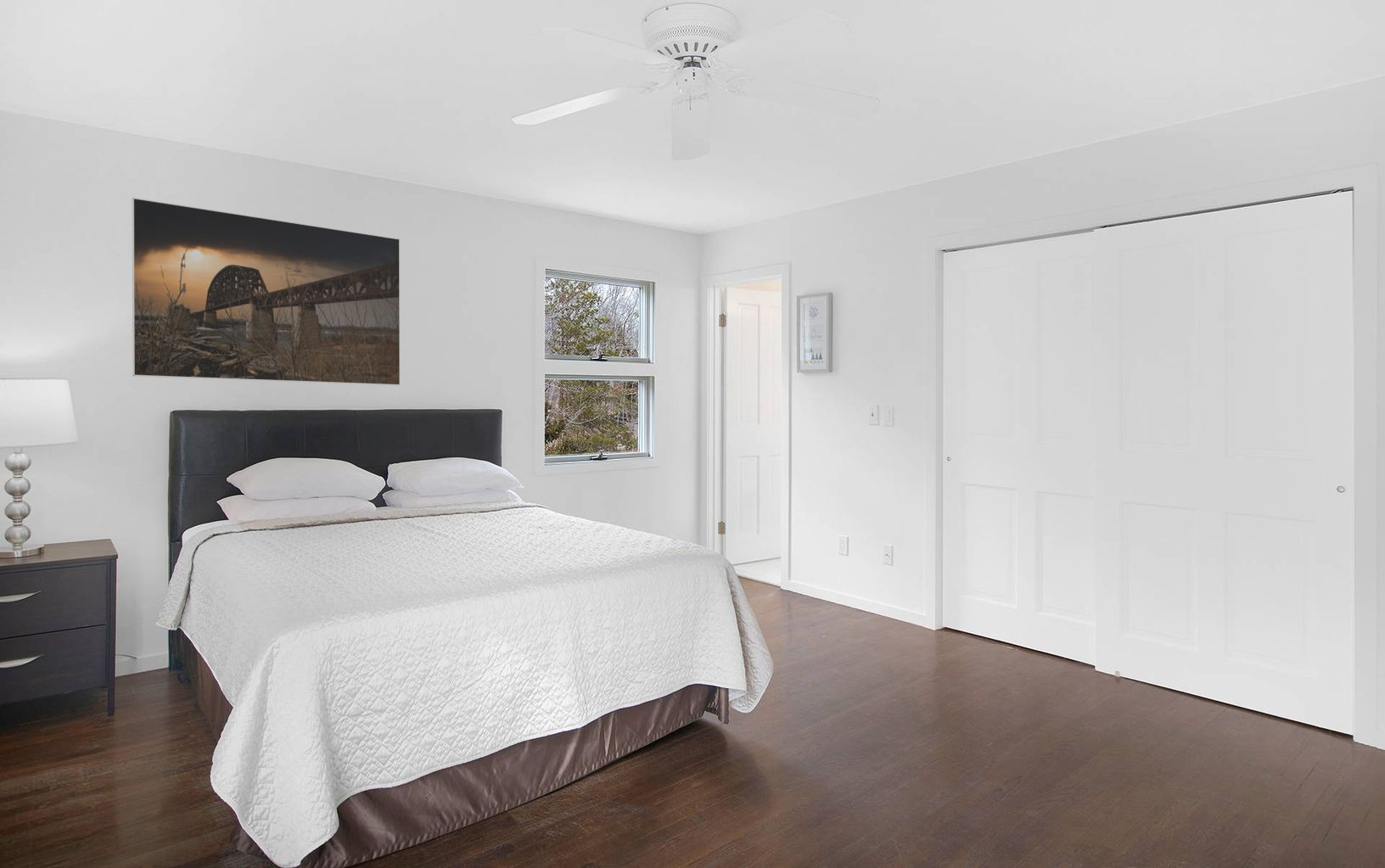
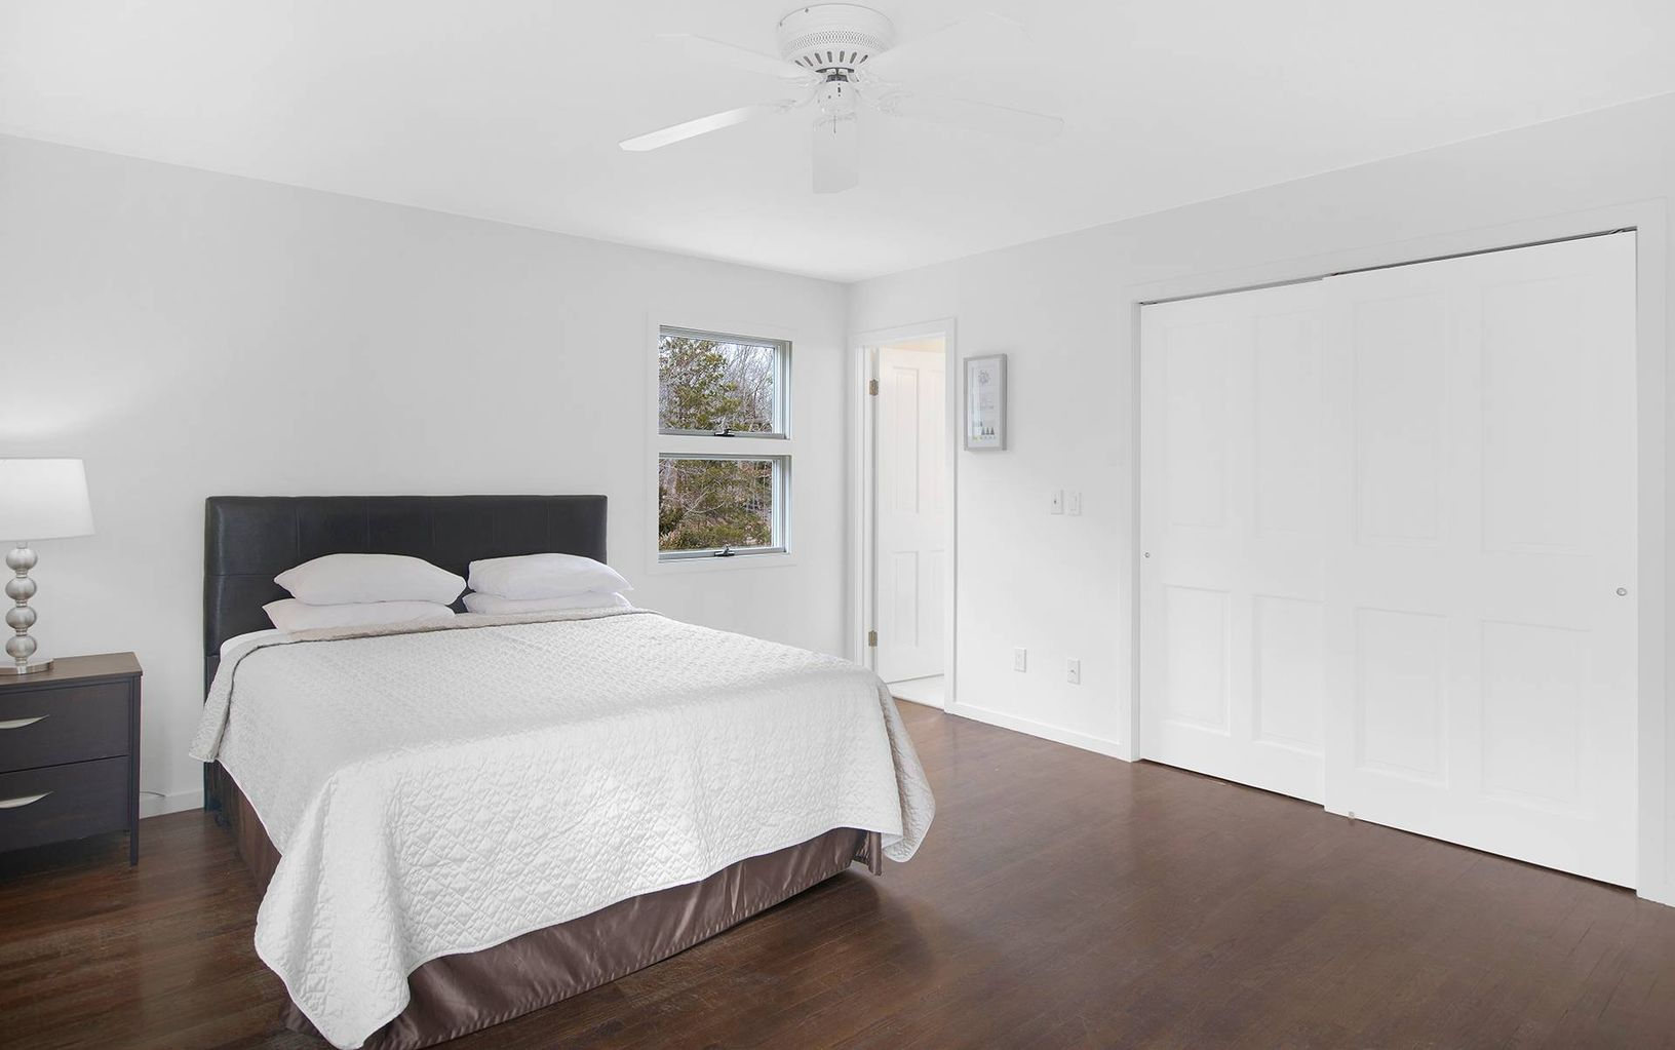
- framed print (278, 300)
